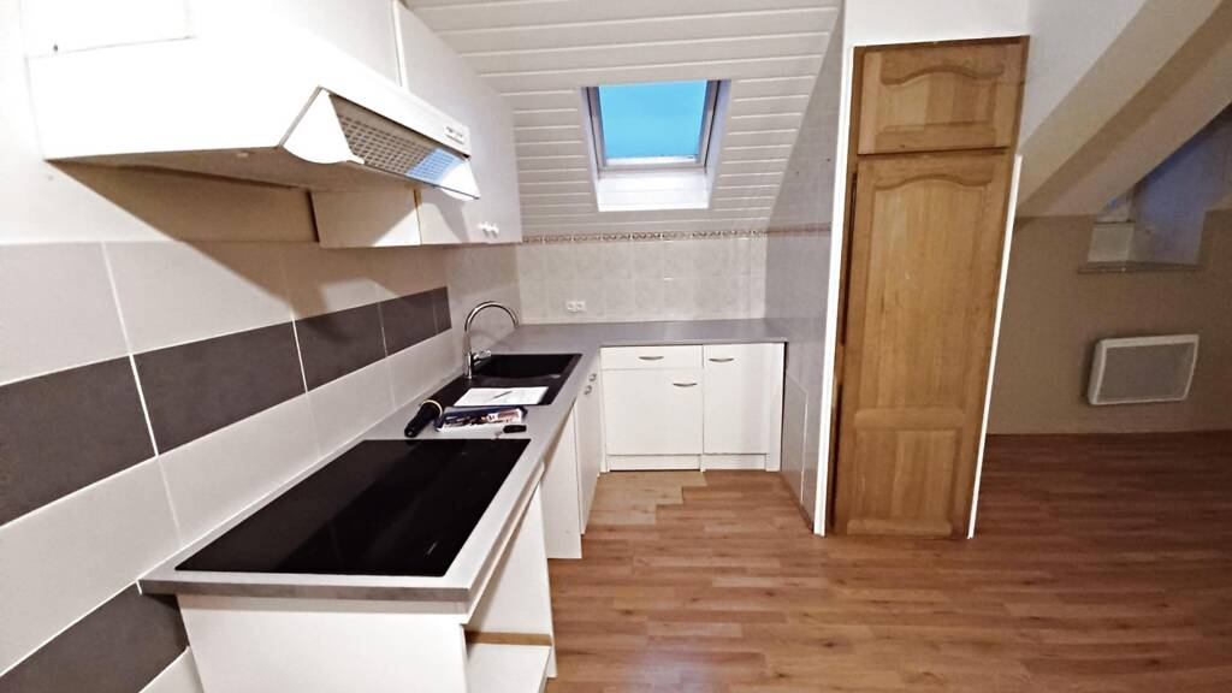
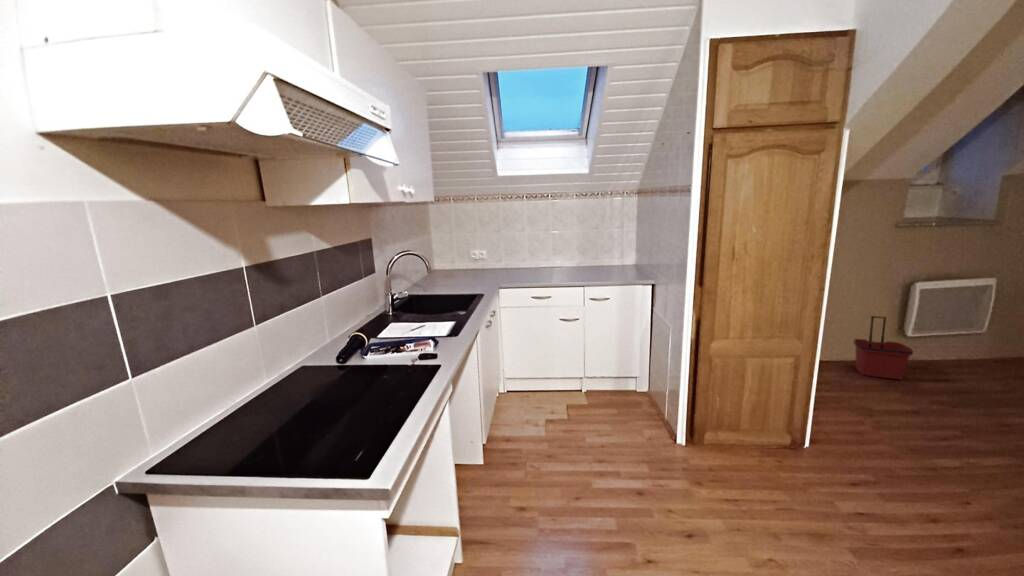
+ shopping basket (881, 347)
